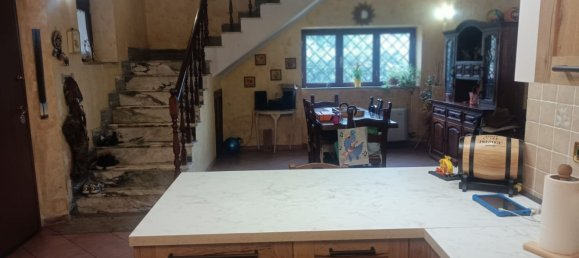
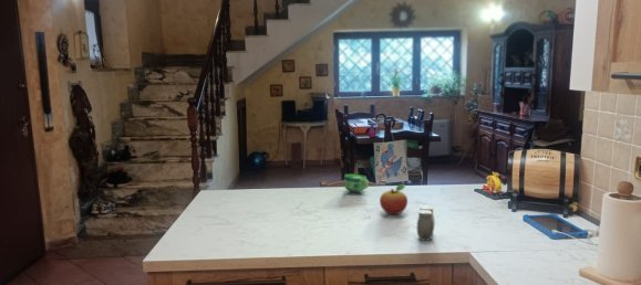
+ fruit (393, 199)
+ cup (358, 183)
+ salt and pepper shaker (425, 222)
